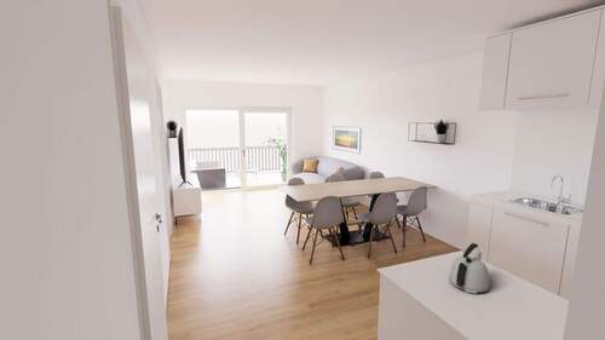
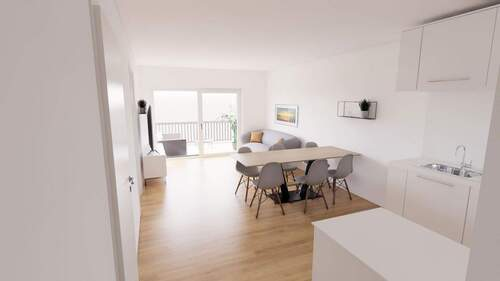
- kettle (469, 264)
